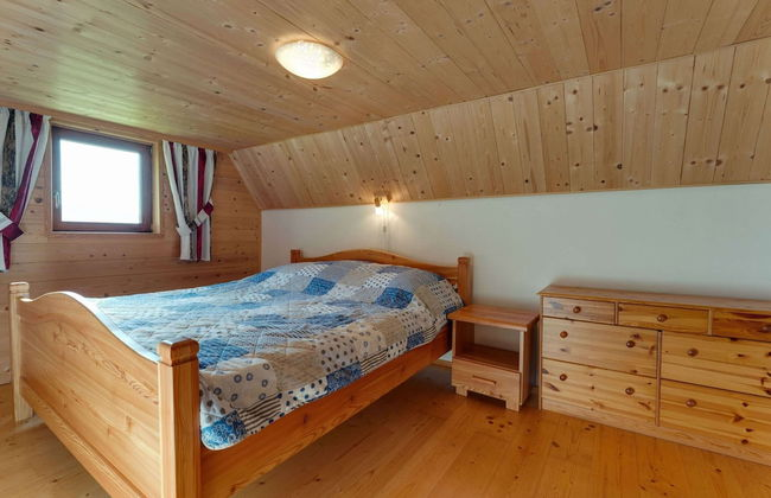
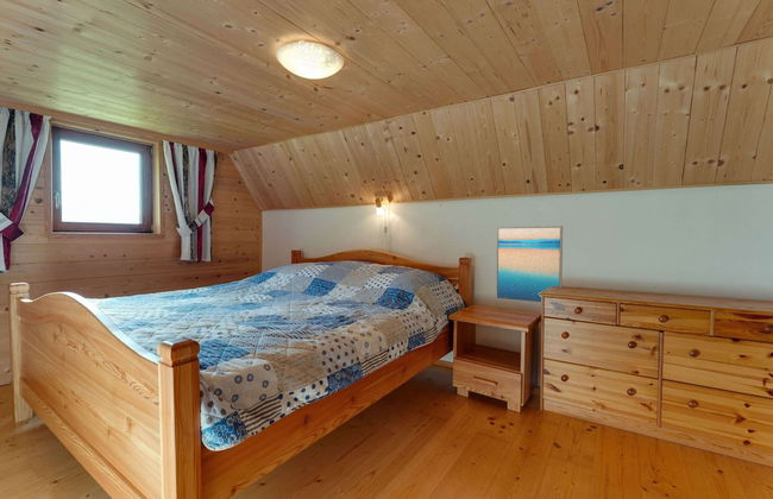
+ wall art (528, 264)
